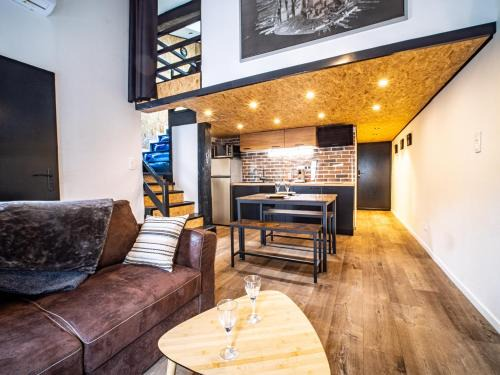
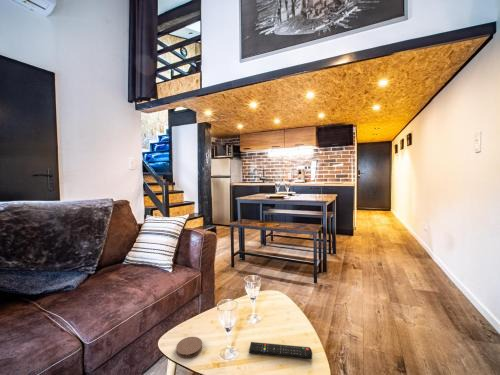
+ remote control (280, 351)
+ coaster (189, 346)
